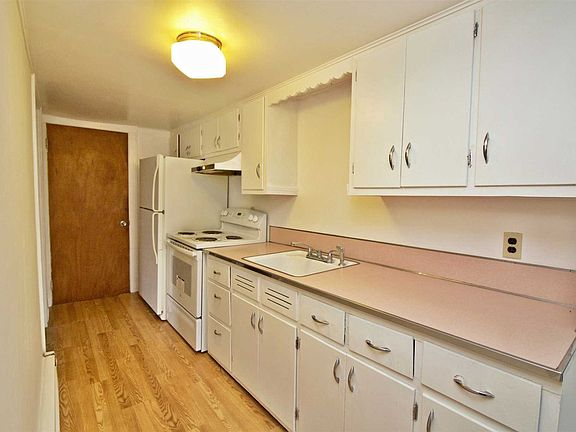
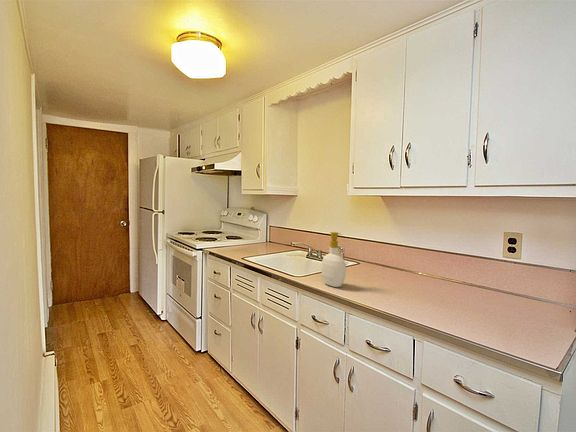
+ soap bottle (334, 258)
